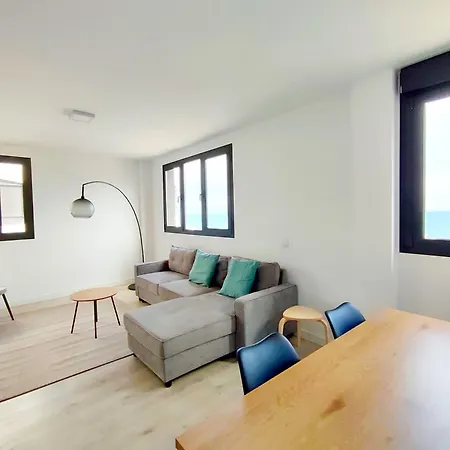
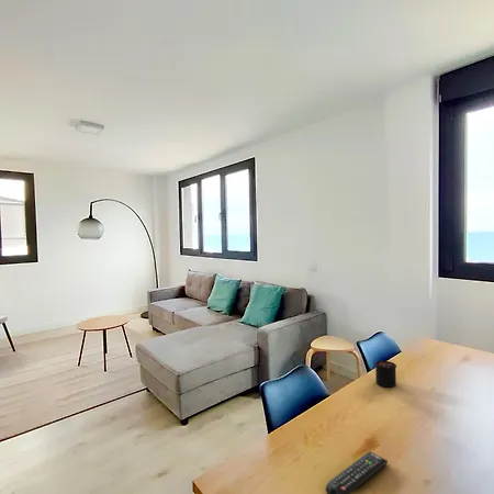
+ remote control (358, 473)
+ candle (385, 369)
